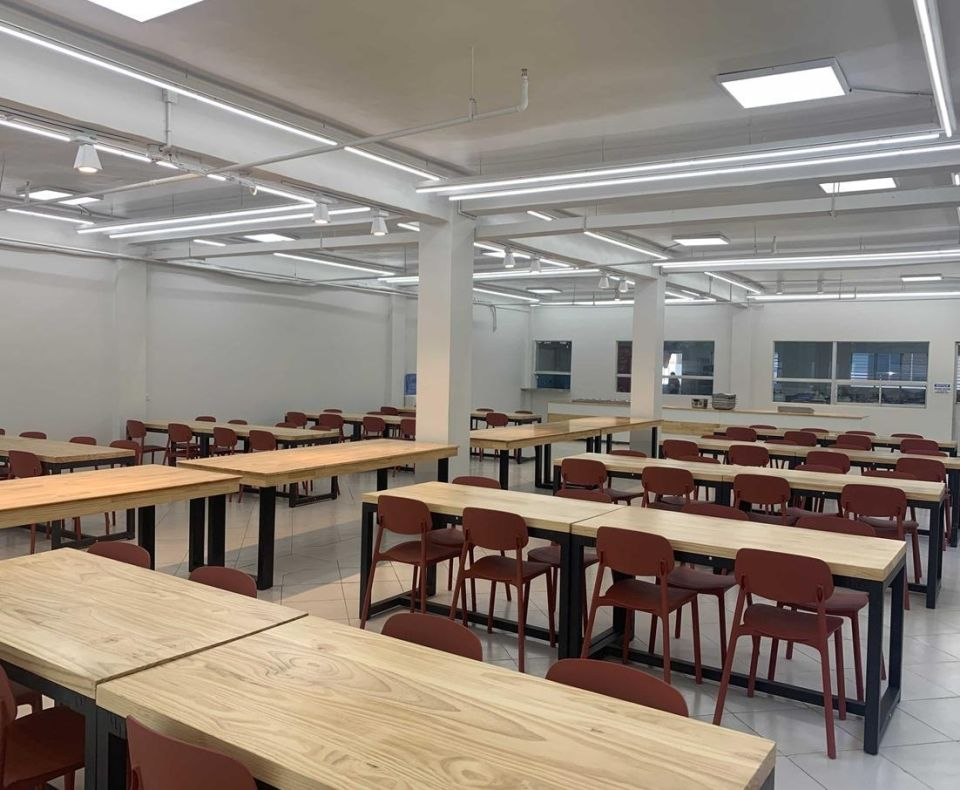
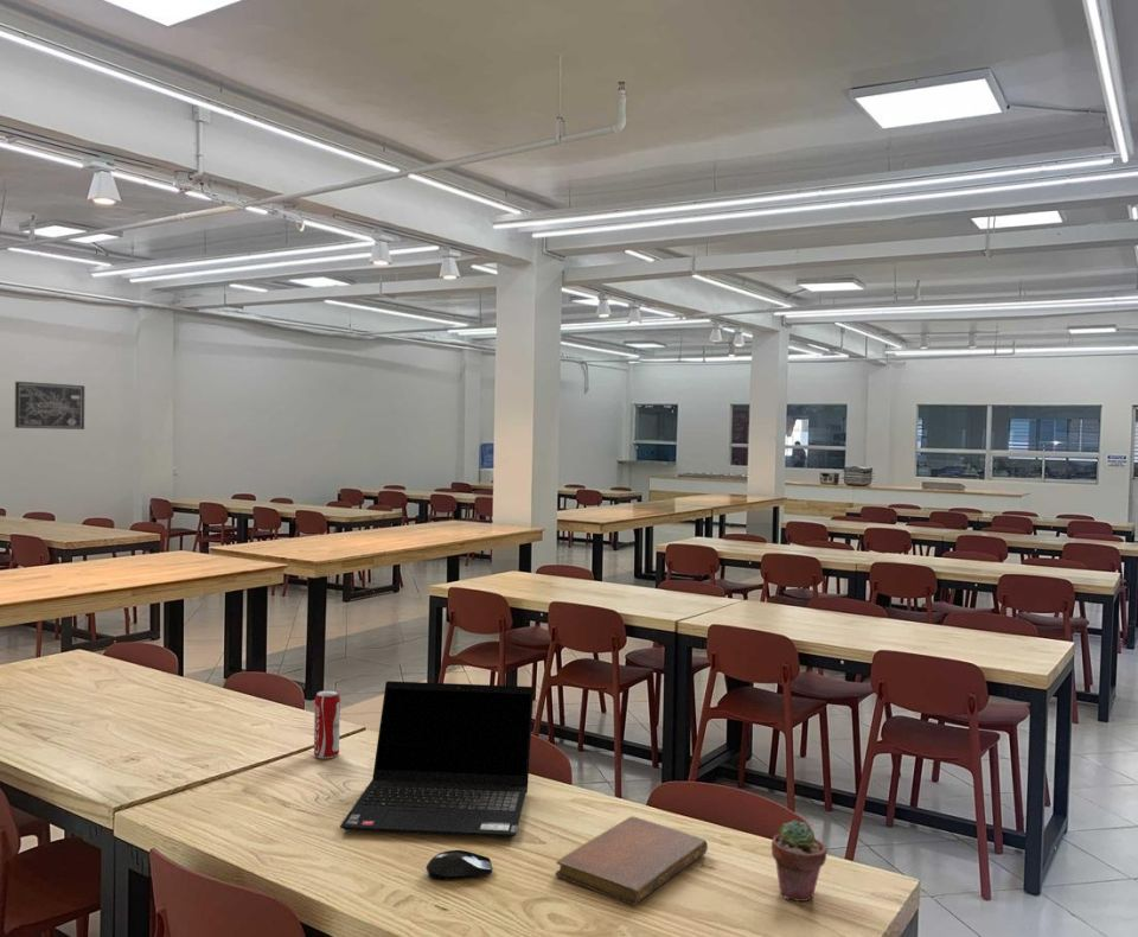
+ notebook (633, 856)
+ wall art (50, 406)
+ computer mouse (461, 861)
+ laptop computer (445, 753)
+ potted succulent (798, 858)
+ beverage can (326, 724)
